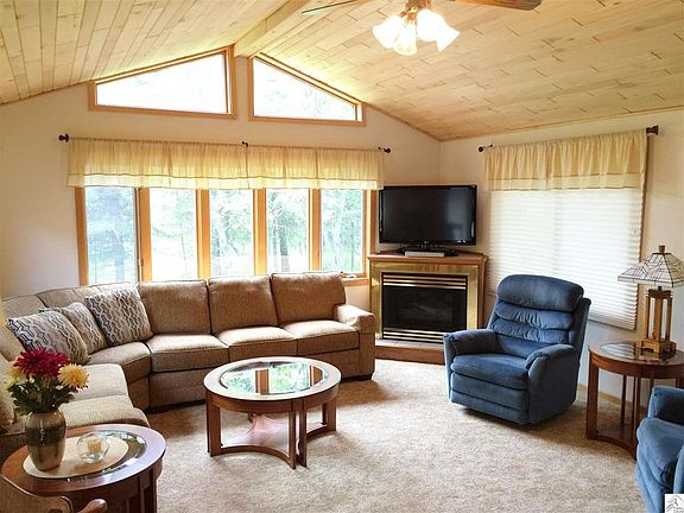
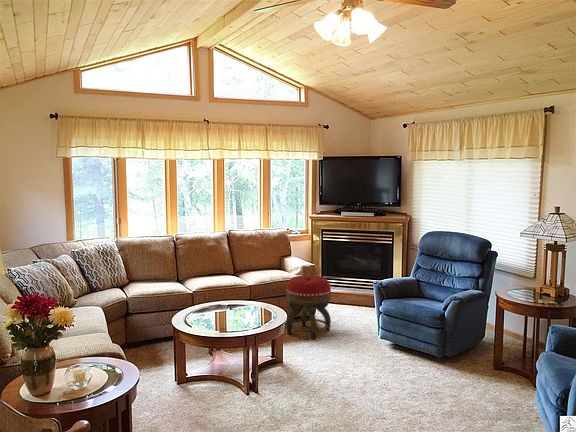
+ footstool (308, 305)
